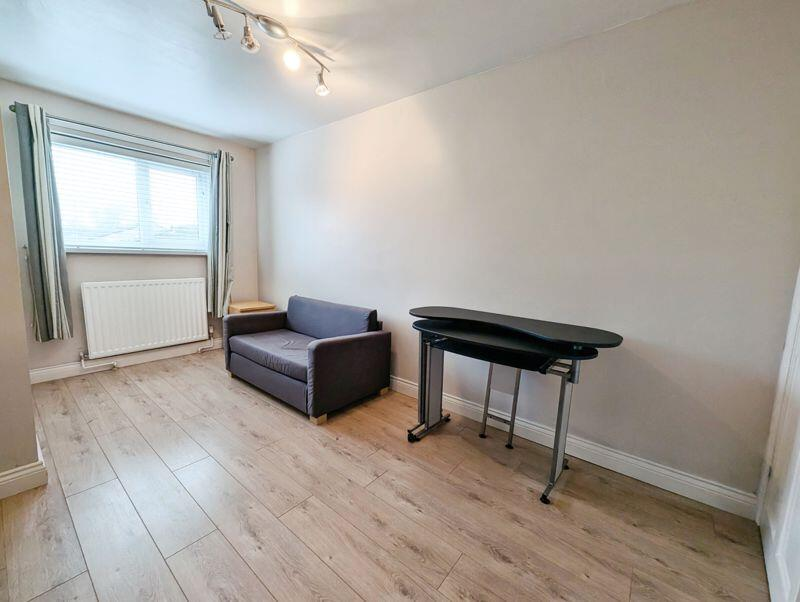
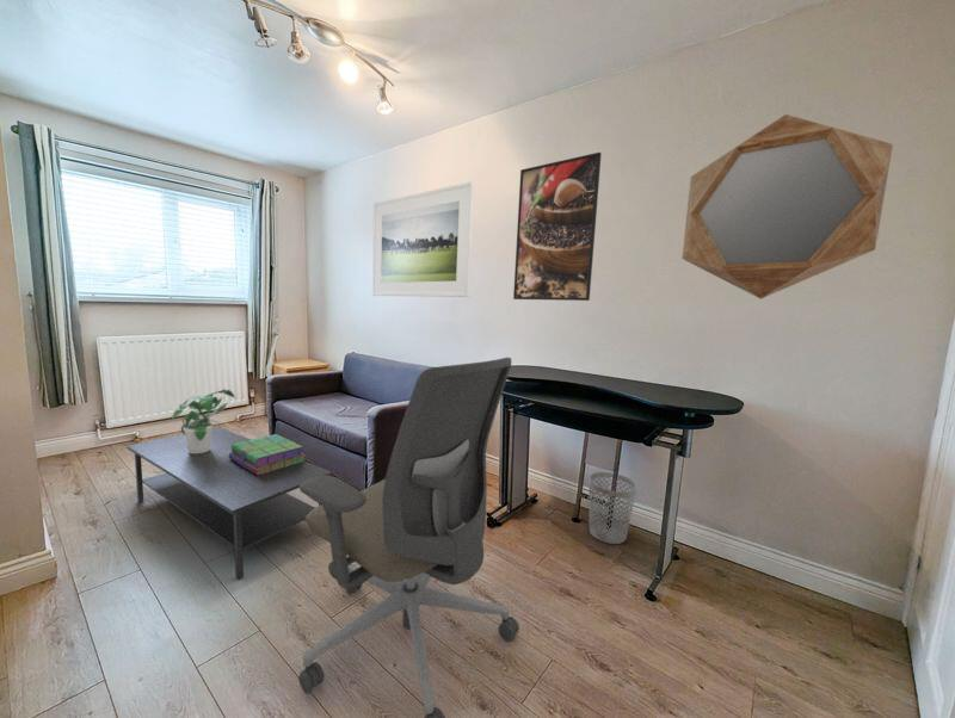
+ office chair (409, 496)
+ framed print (553, 231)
+ potted plant (204, 420)
+ stack of books (266, 452)
+ wastebasket (610, 507)
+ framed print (417, 246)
+ home mirror (772, 206)
+ coffee table (224, 487)
